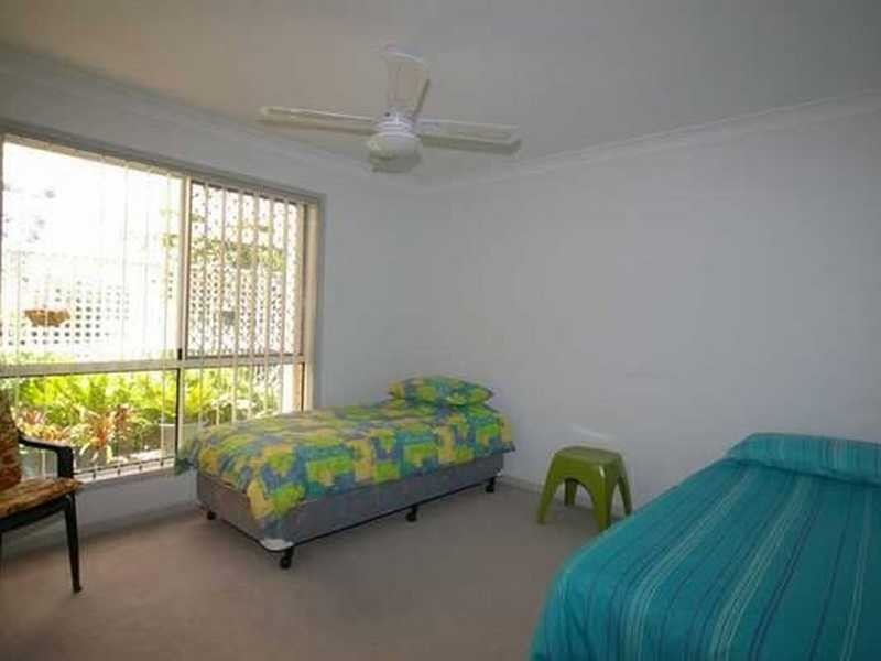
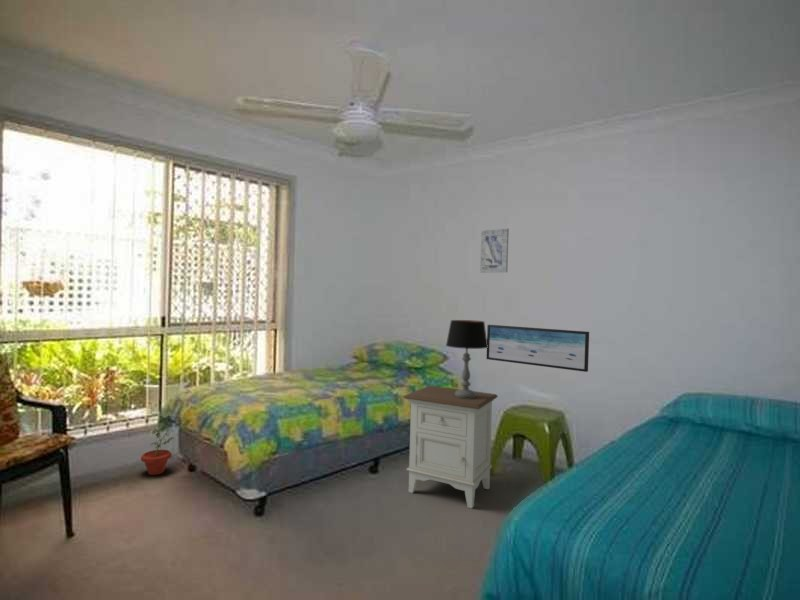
+ wall art (494, 251)
+ nightstand (449, 442)
+ wall art (534, 346)
+ potted plant (157, 450)
+ table lamp (466, 358)
